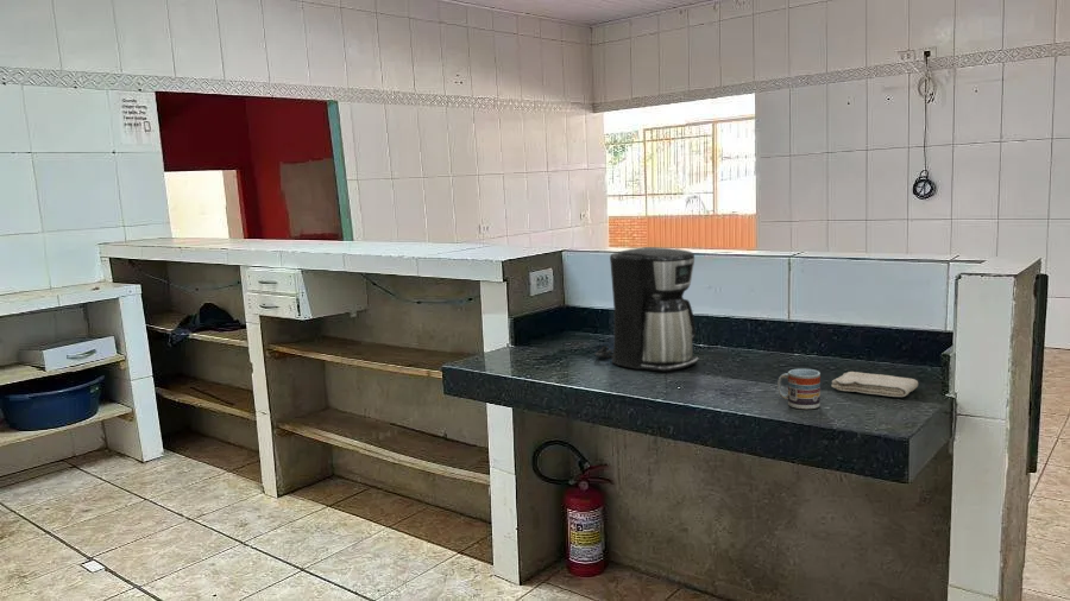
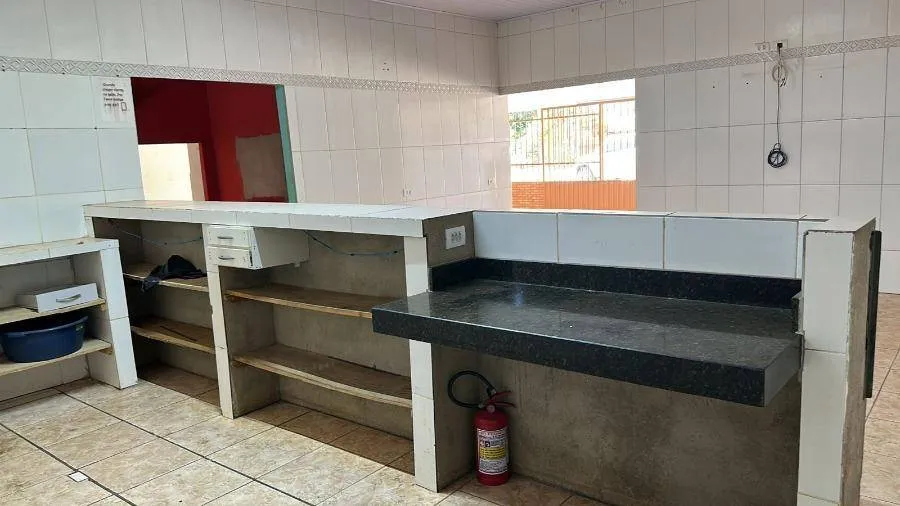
- cup (798, 387)
- washcloth (874, 382)
- coffee maker (650, 304)
